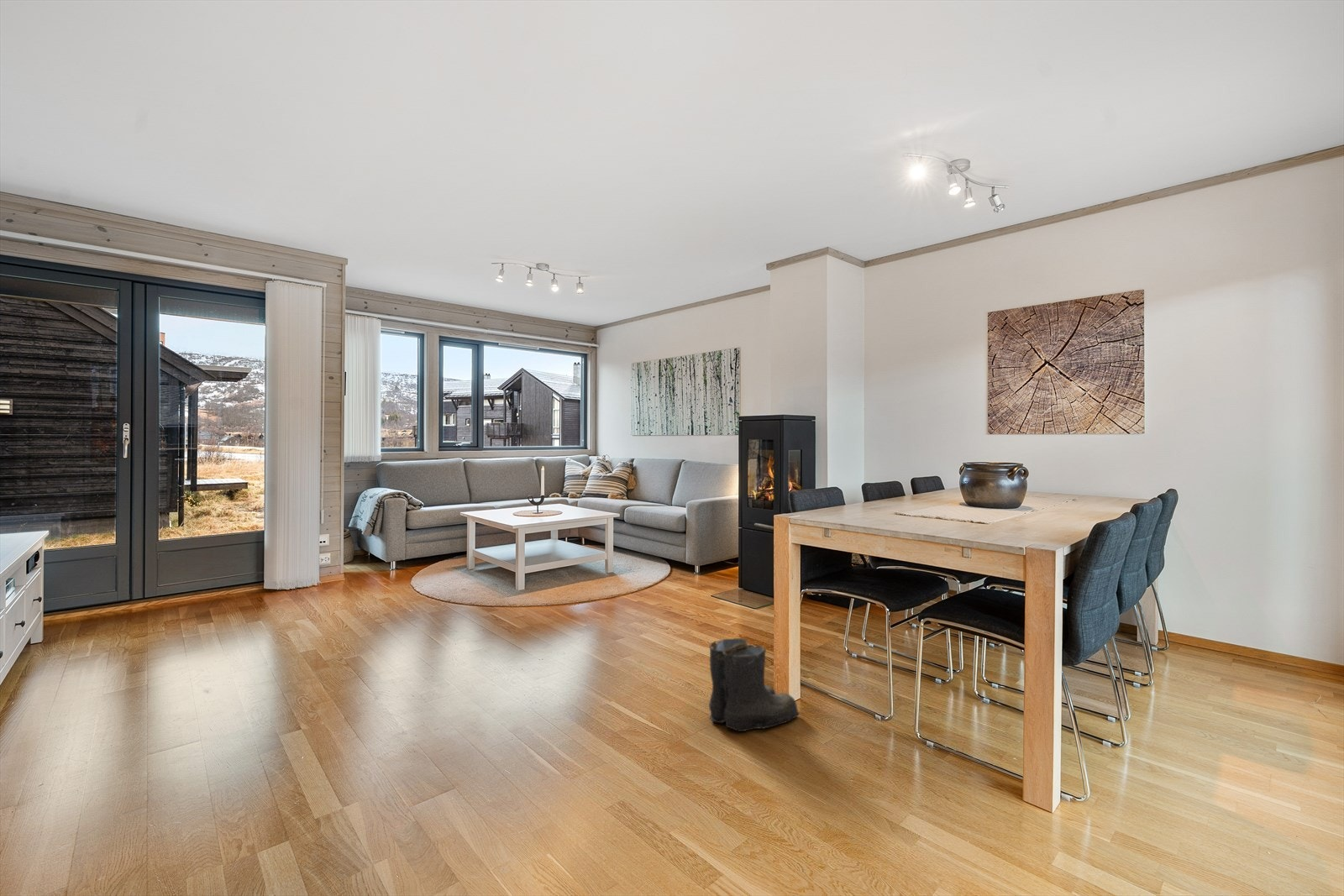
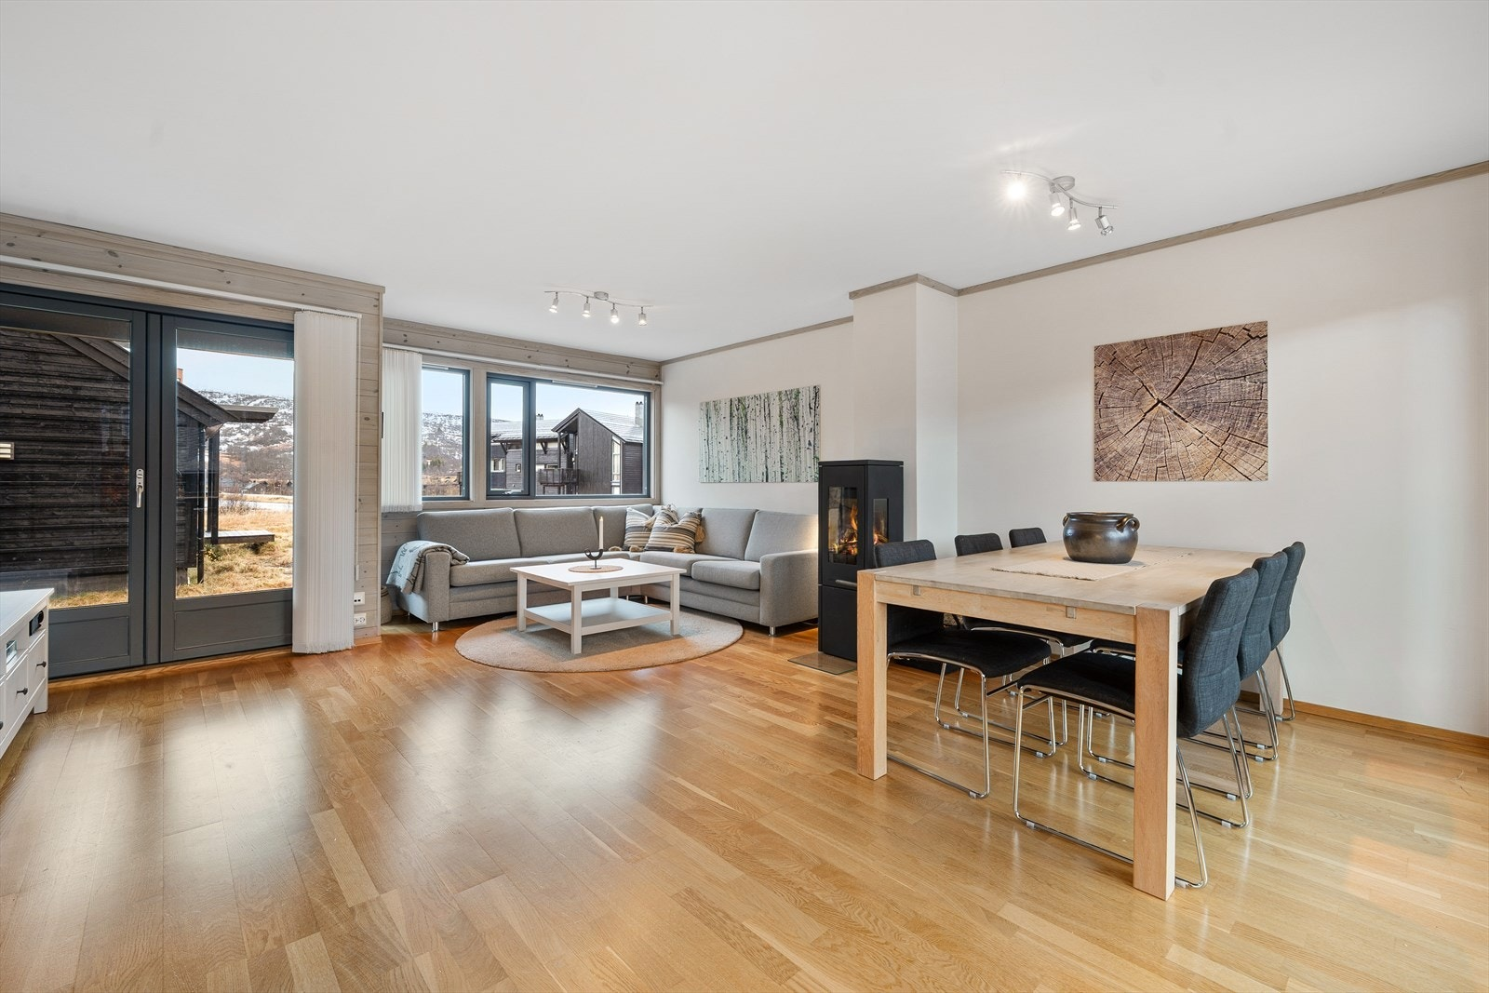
- boots (753, 679)
